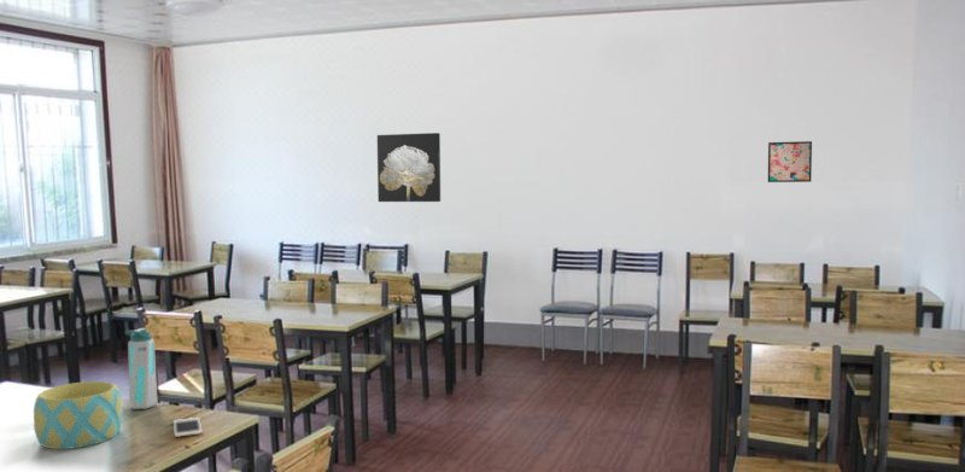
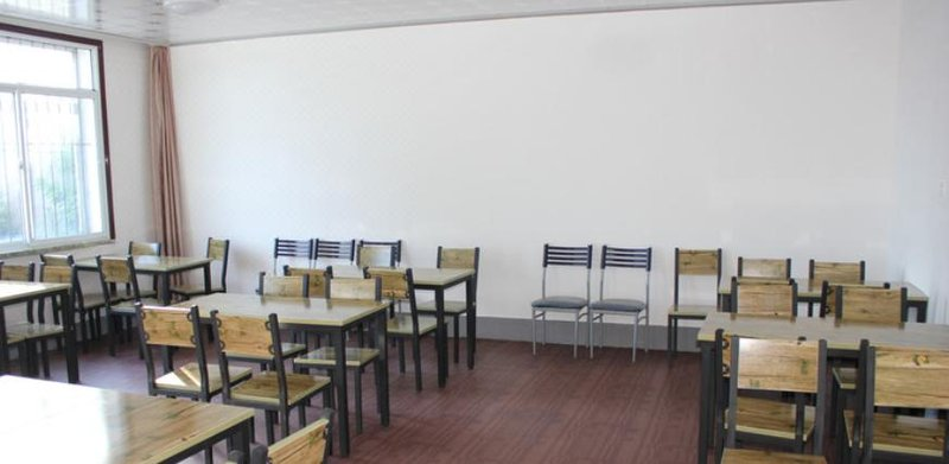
- cell phone (187, 426)
- wall art (789, 162)
- water bottle (141, 367)
- wall art (408, 168)
- bowl (78, 413)
